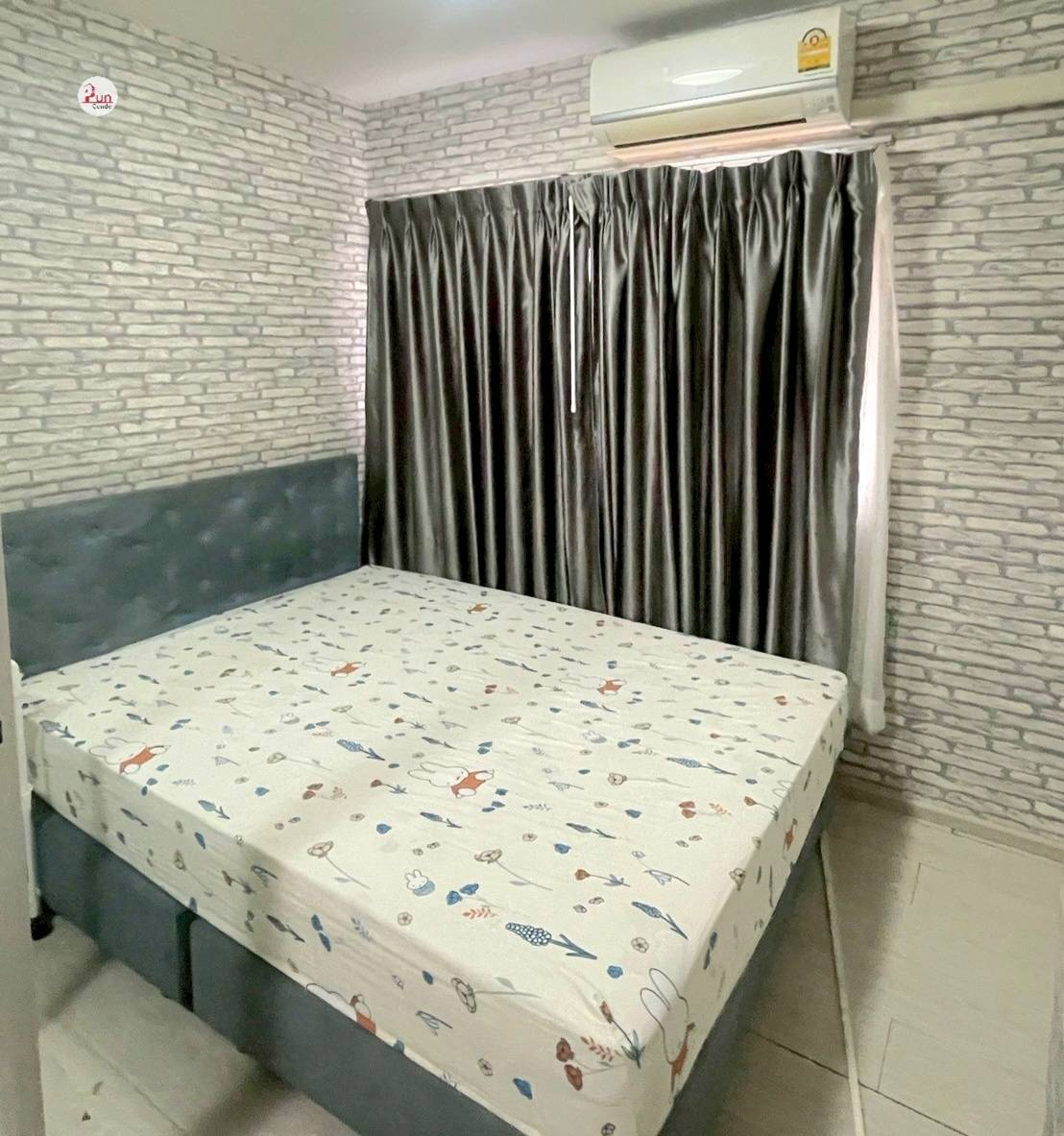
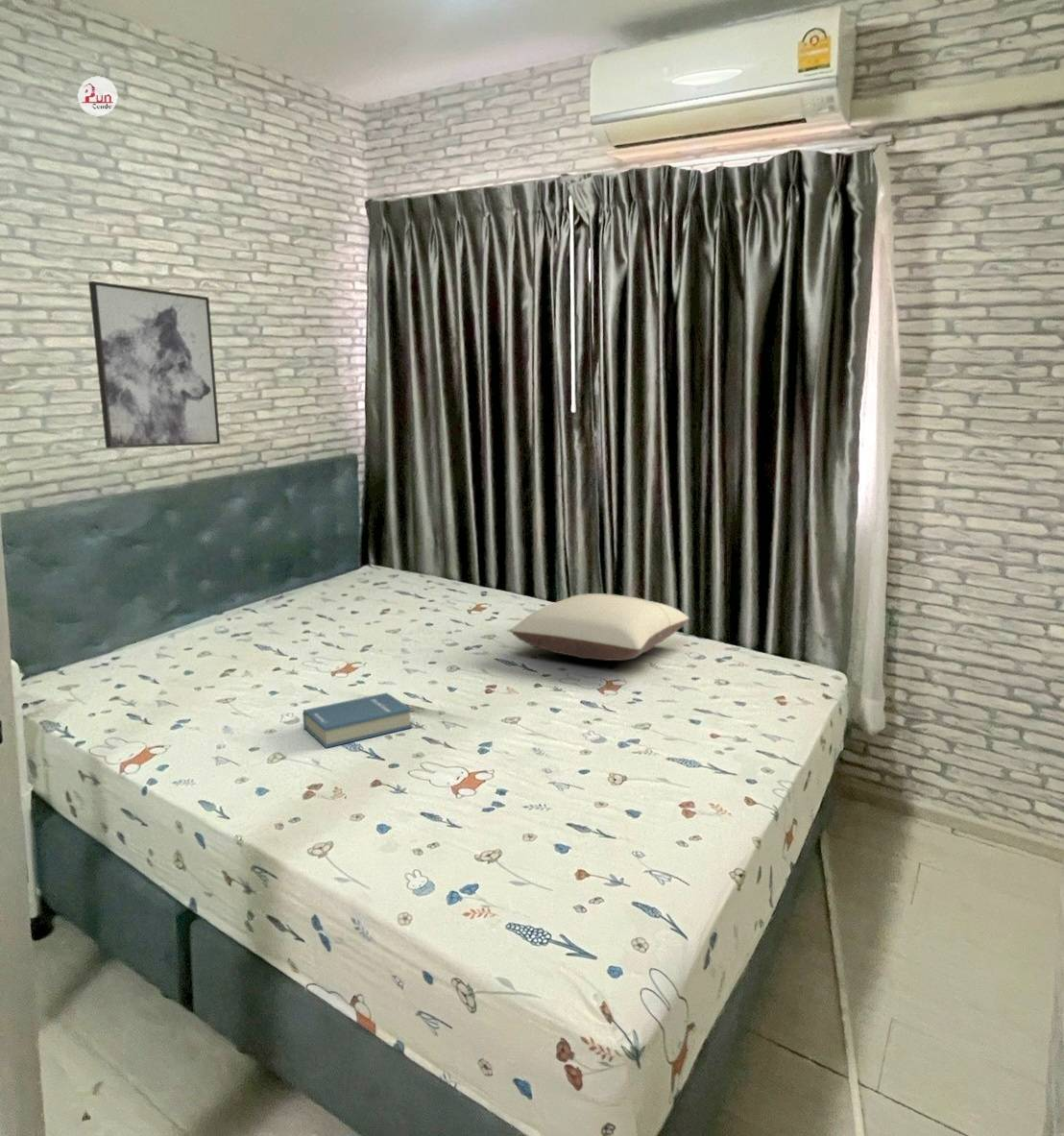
+ pillow (602, 626)
+ hardback book (357, 717)
+ wall art (159, 369)
